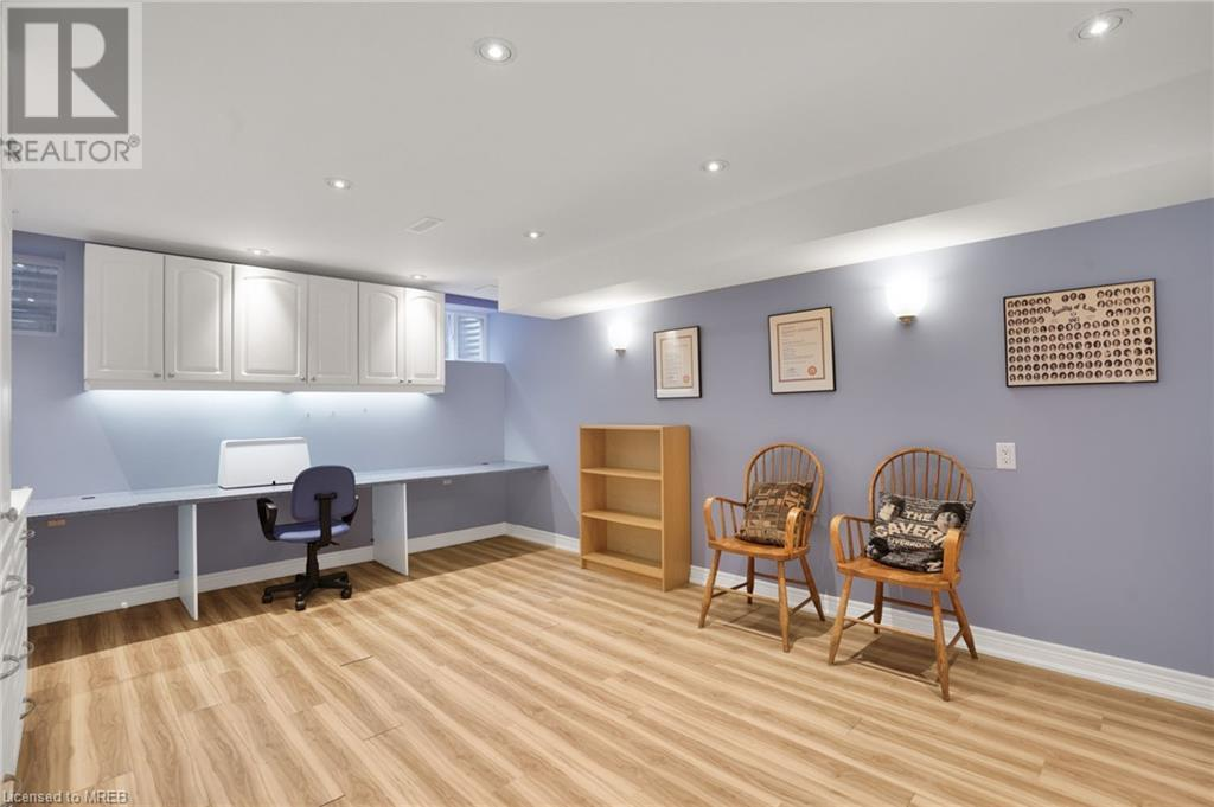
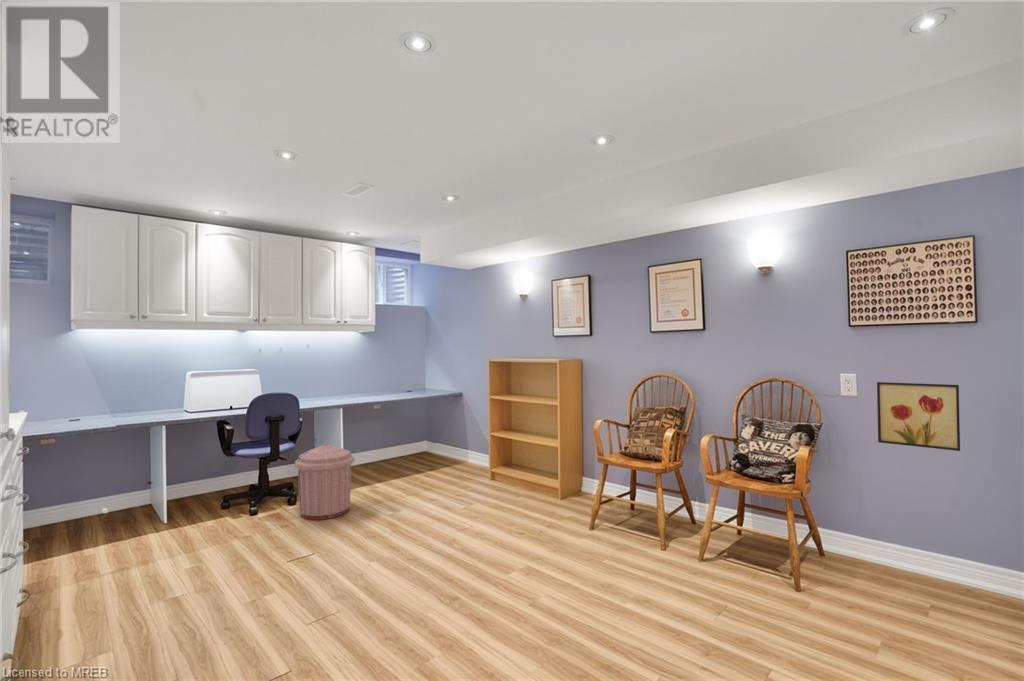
+ wall art (916, 414)
+ trash can (325, 477)
